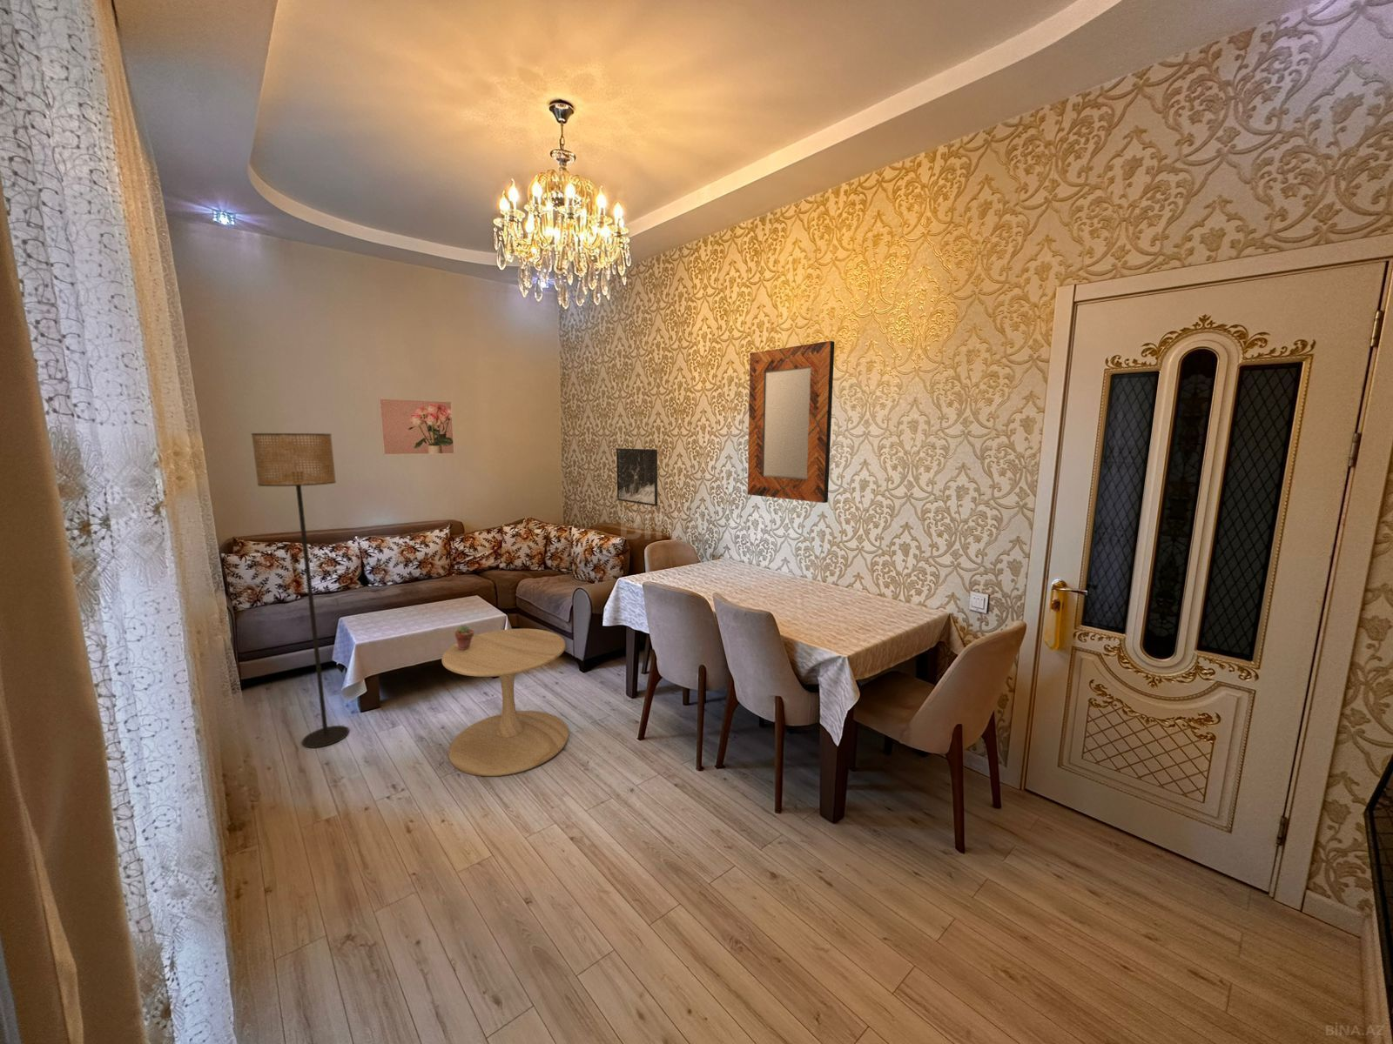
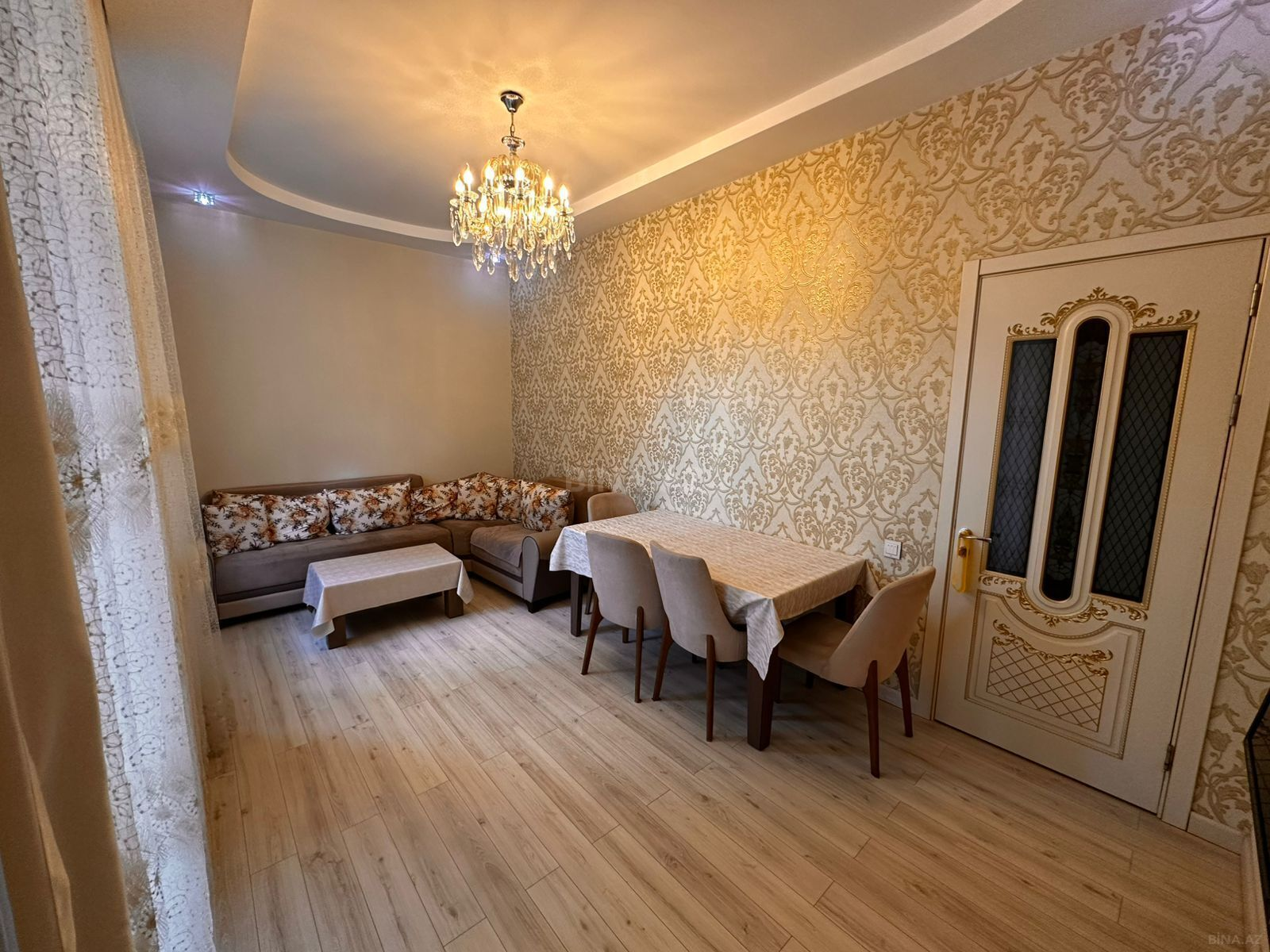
- side table (508, 695)
- floor lamp (310, 591)
- potted succulent (463, 635)
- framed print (635, 476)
- home mirror (788, 424)
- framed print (418, 428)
